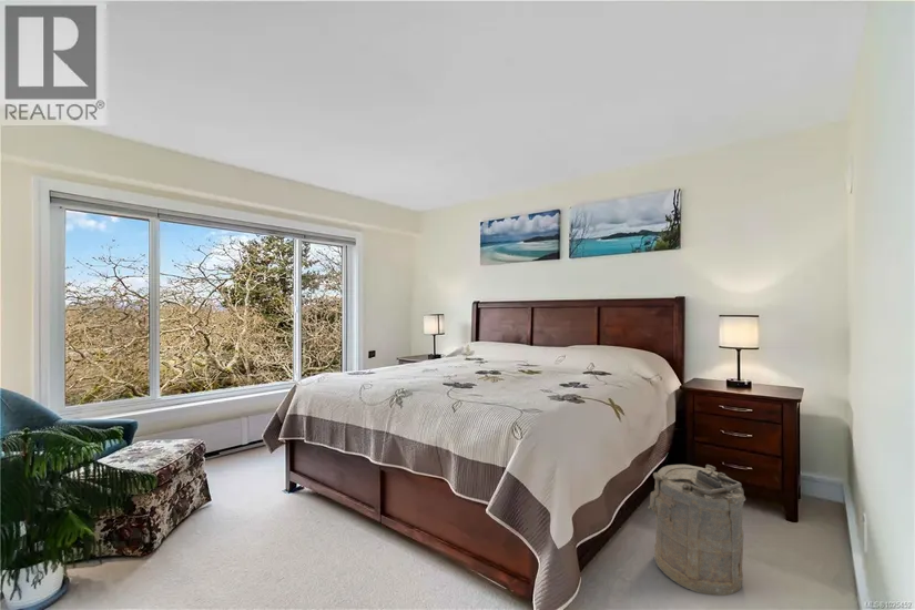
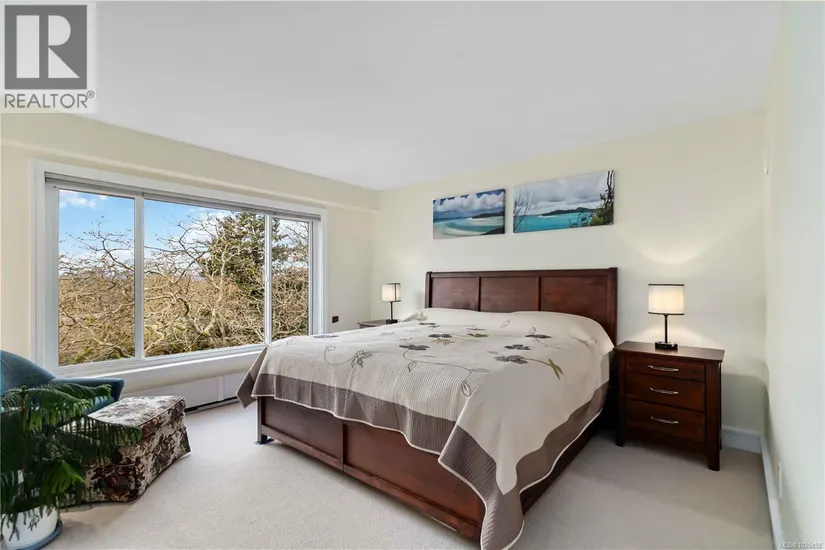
- laundry hamper (692, 519)
